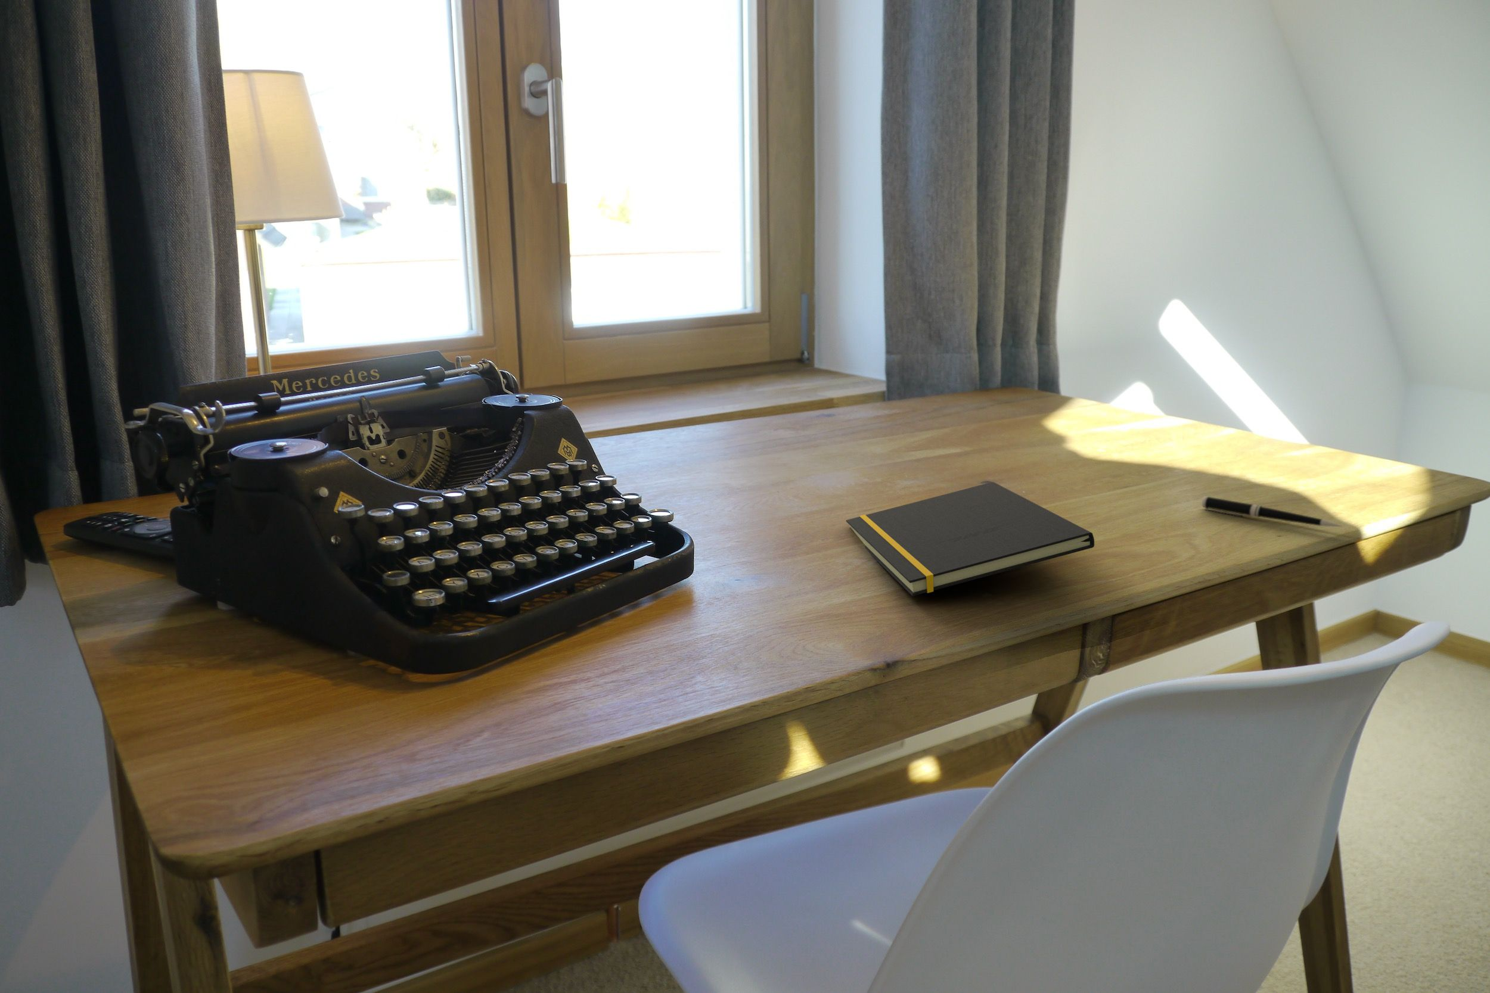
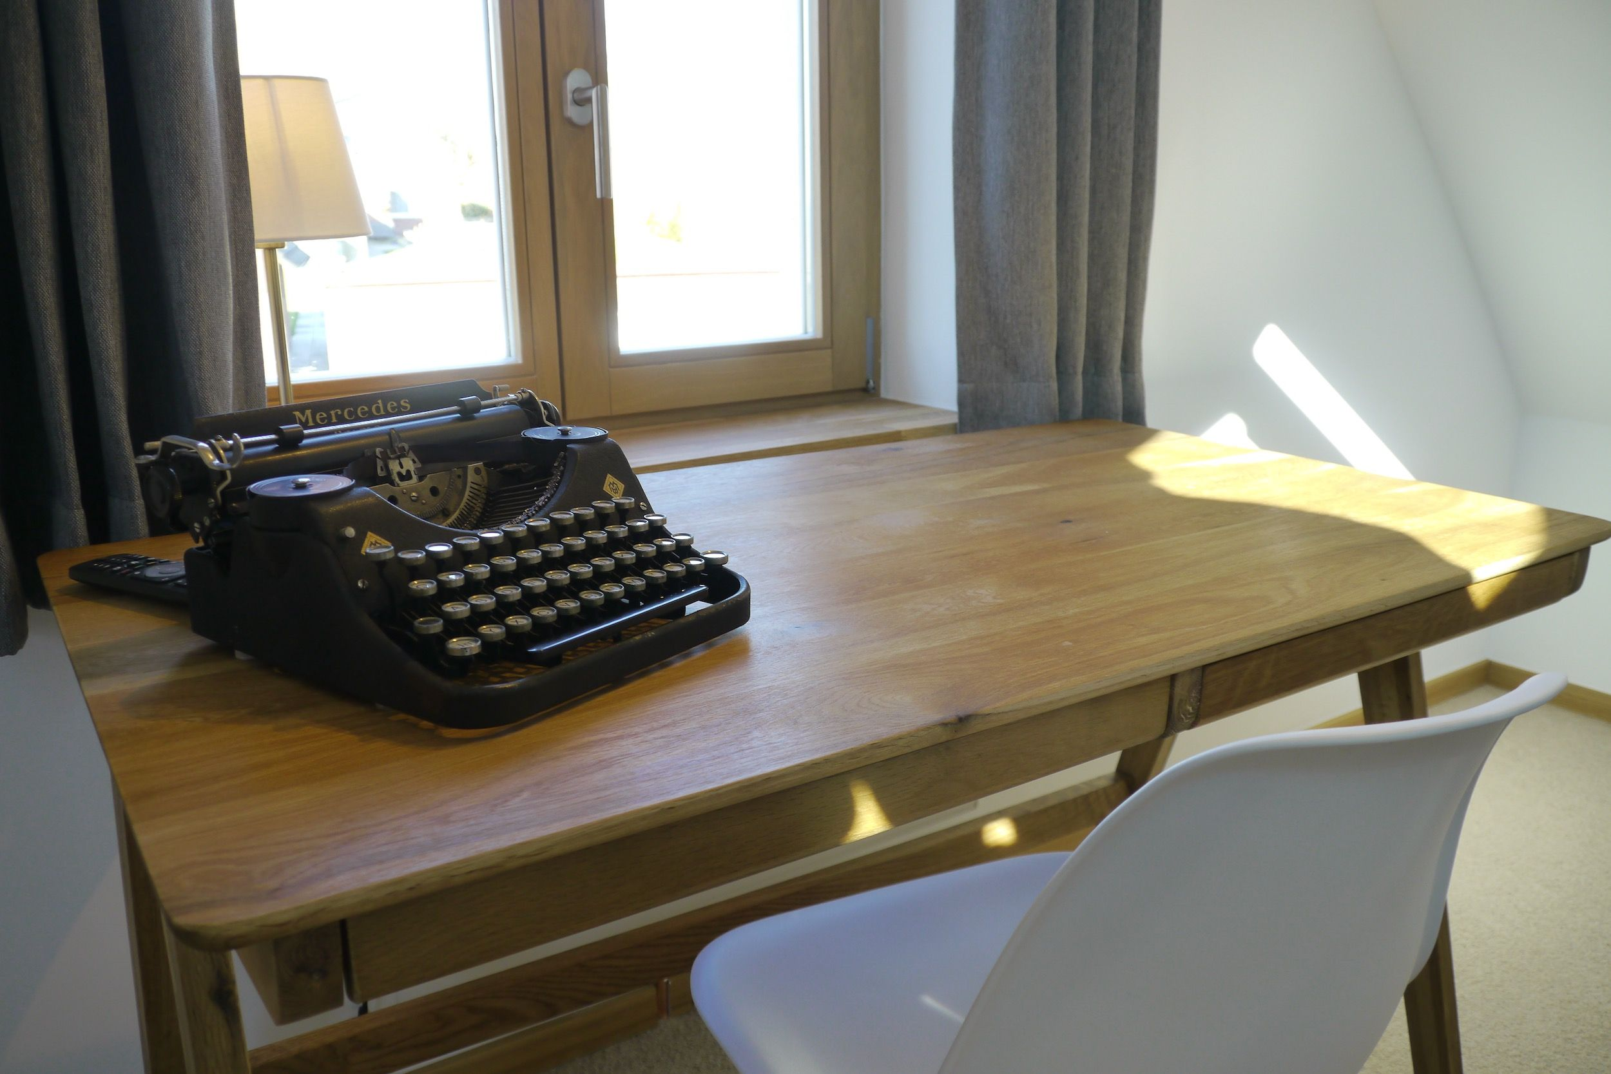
- pen (1269, 512)
- notepad (958, 532)
